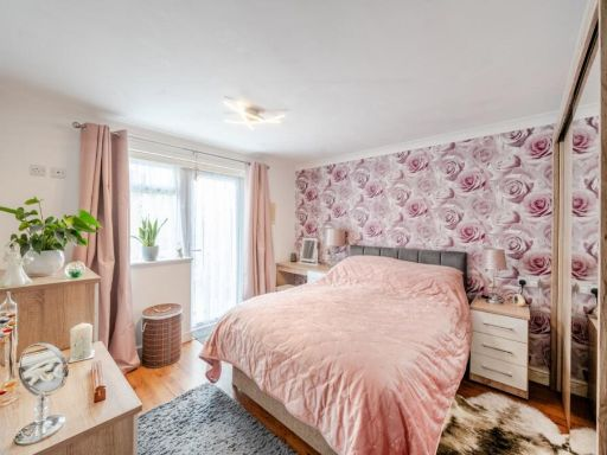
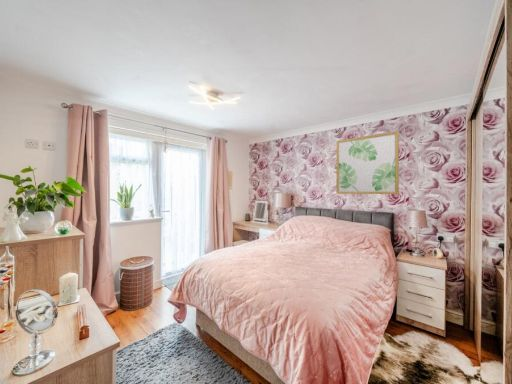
+ wall art (365, 165)
